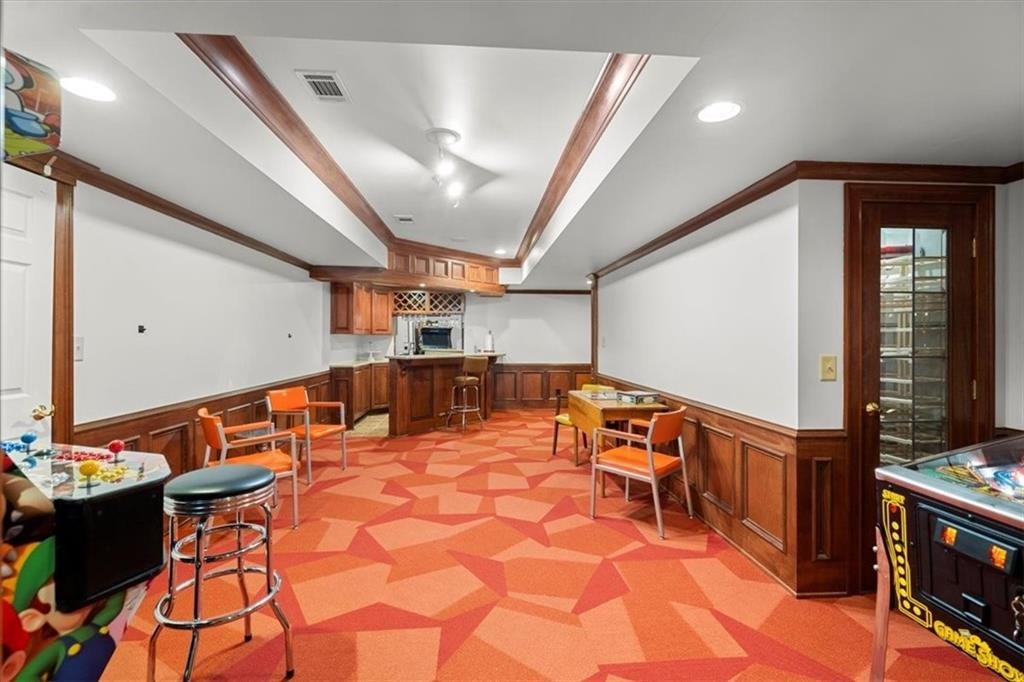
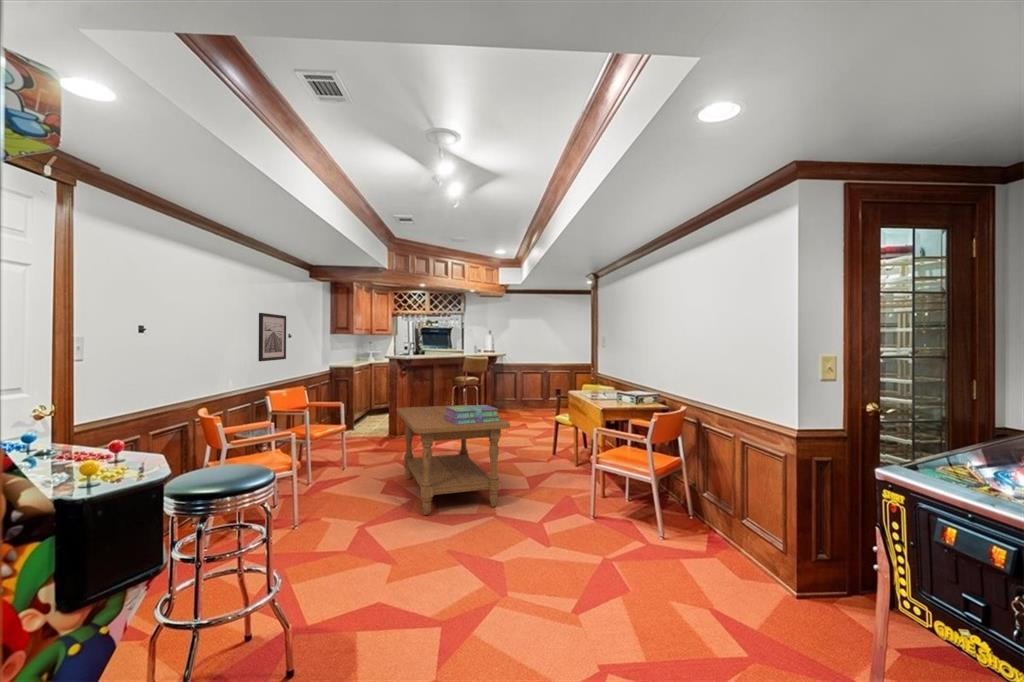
+ wall art (273, 337)
+ stack of books (471, 413)
+ coffee table (447, 455)
